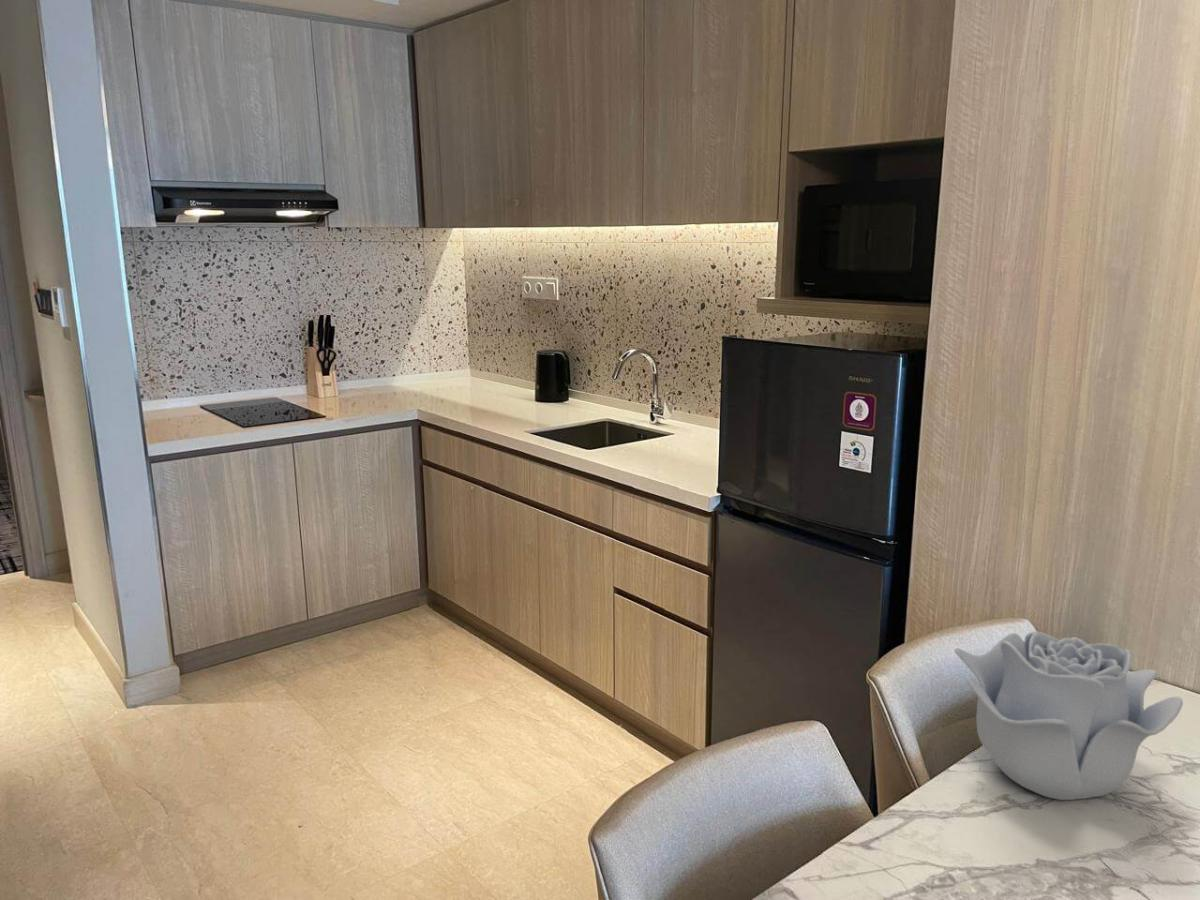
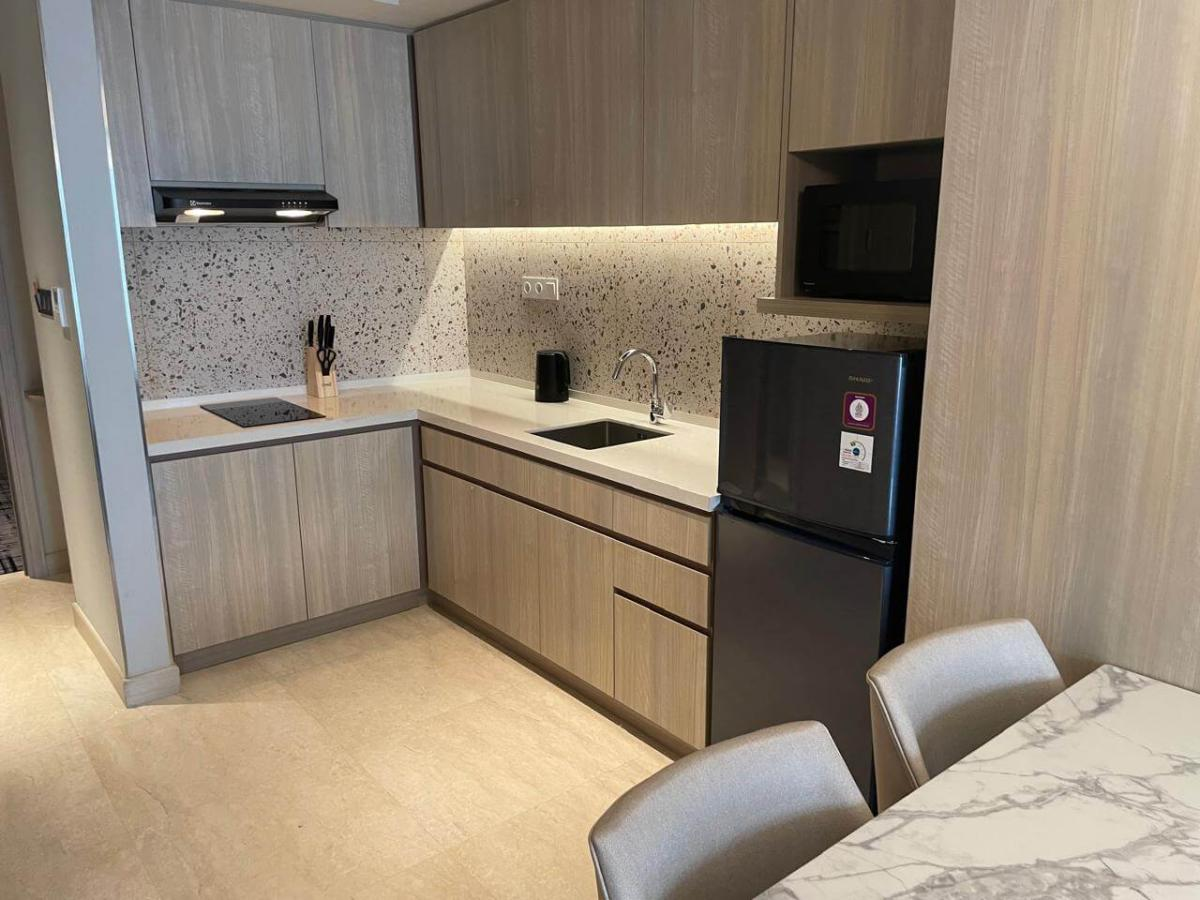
- decorative bowl (1055, 711)
